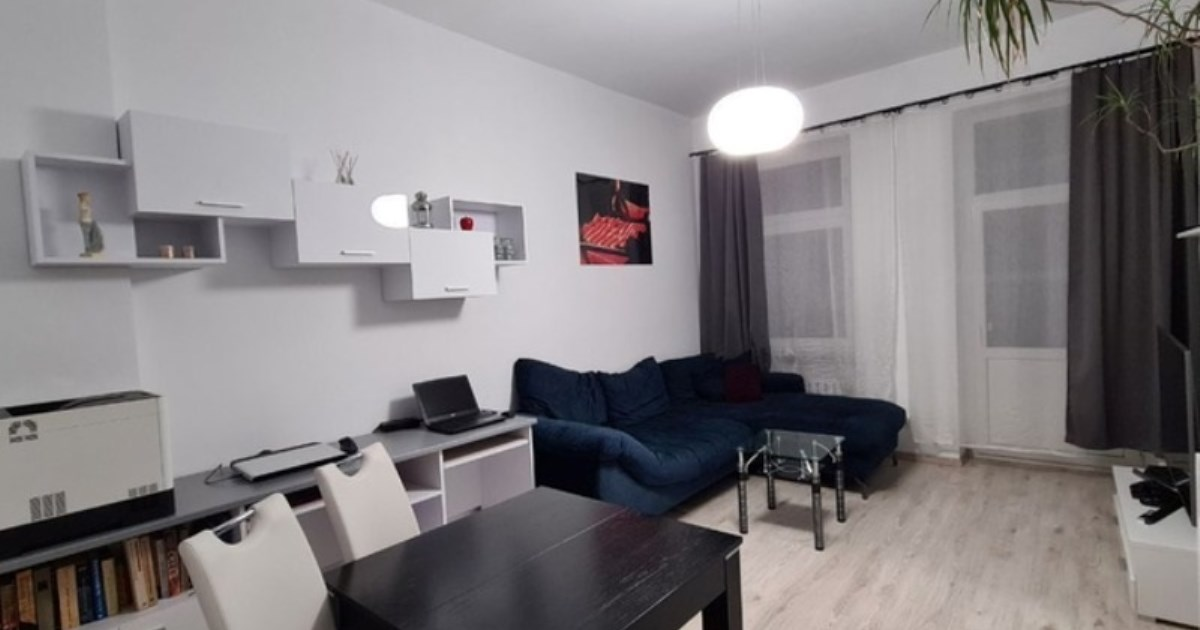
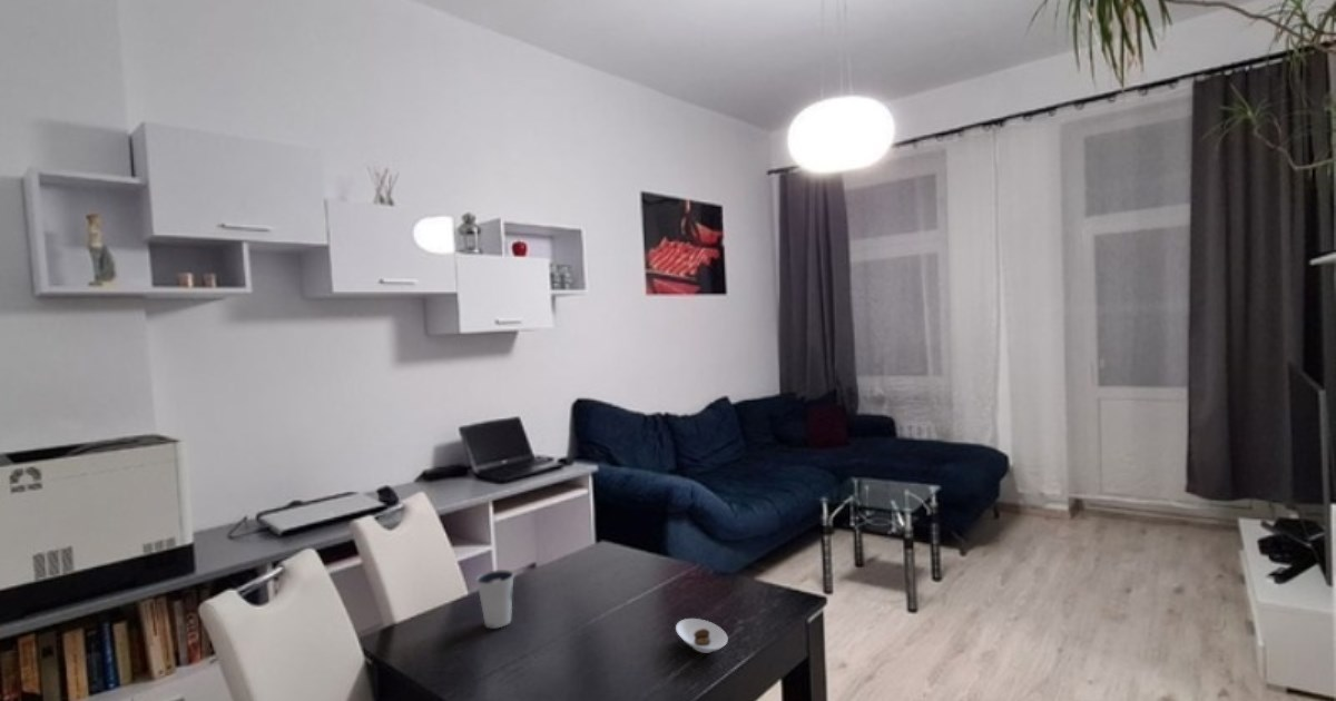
+ saucer (701, 638)
+ dixie cup (497, 600)
